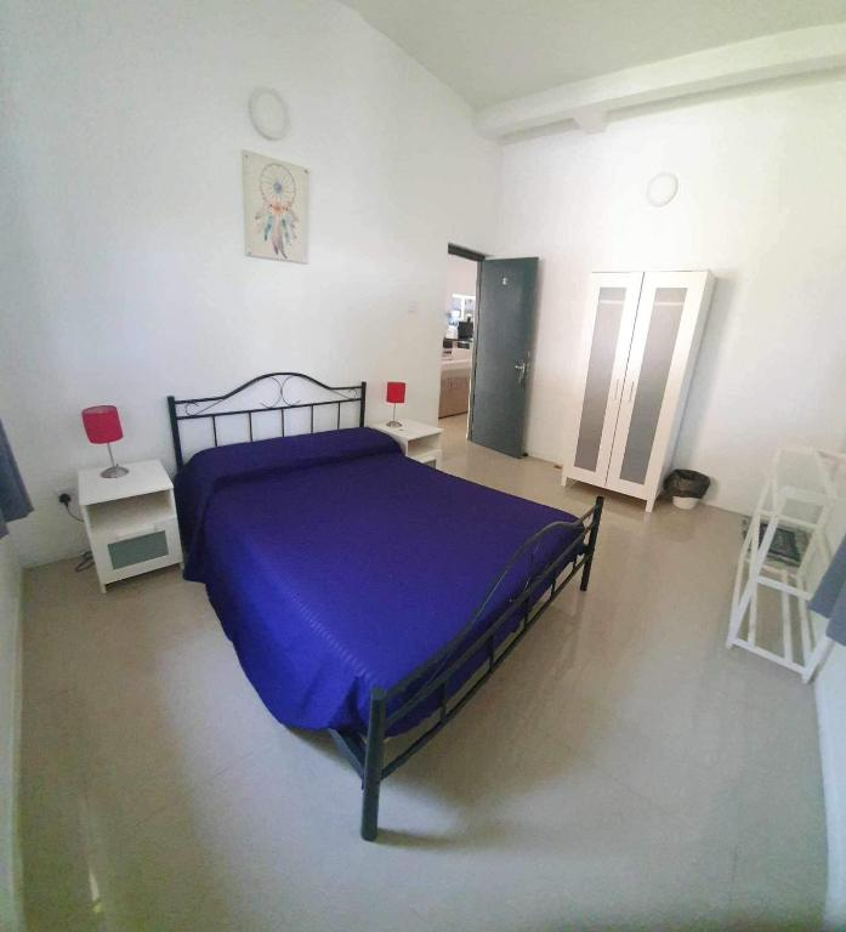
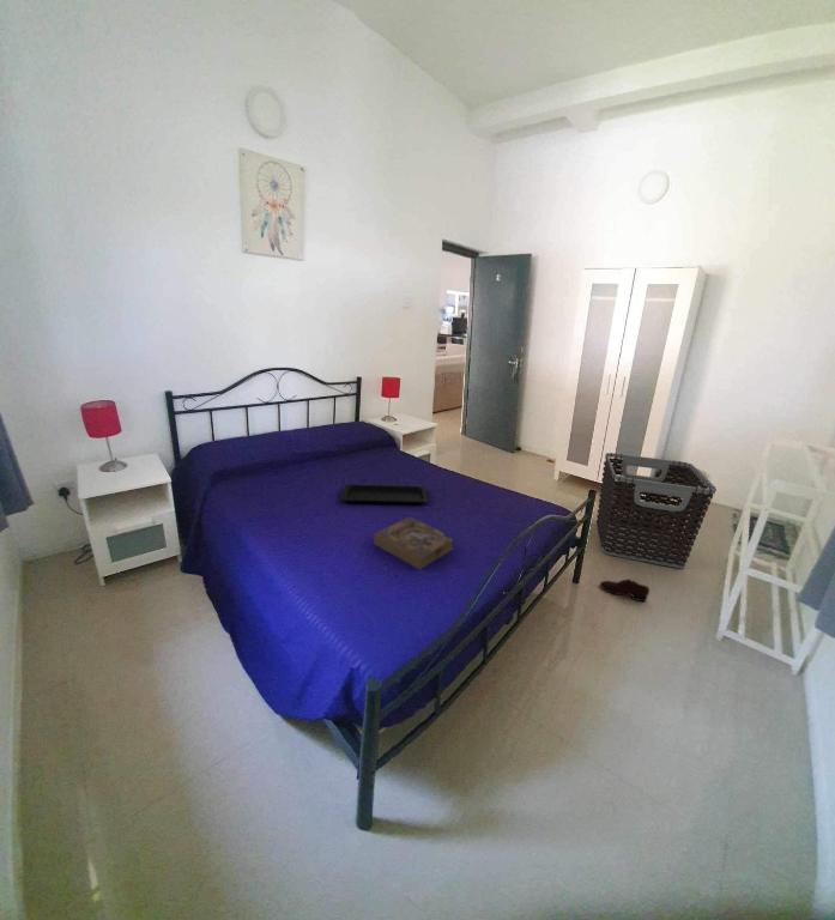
+ clothes hamper (645, 507)
+ shoe (624, 586)
+ book (417, 540)
+ serving tray (385, 494)
